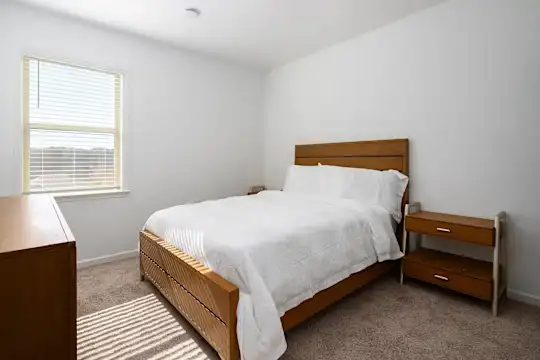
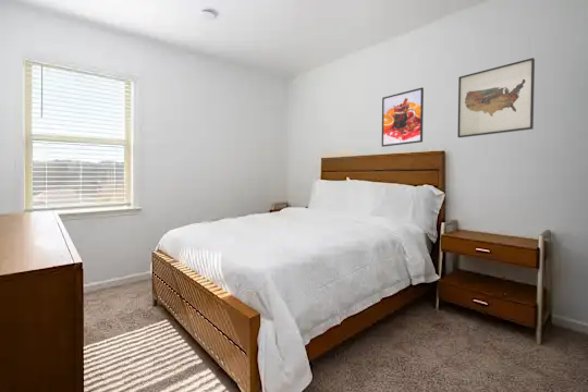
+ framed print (401, 119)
+ wall art (493, 100)
